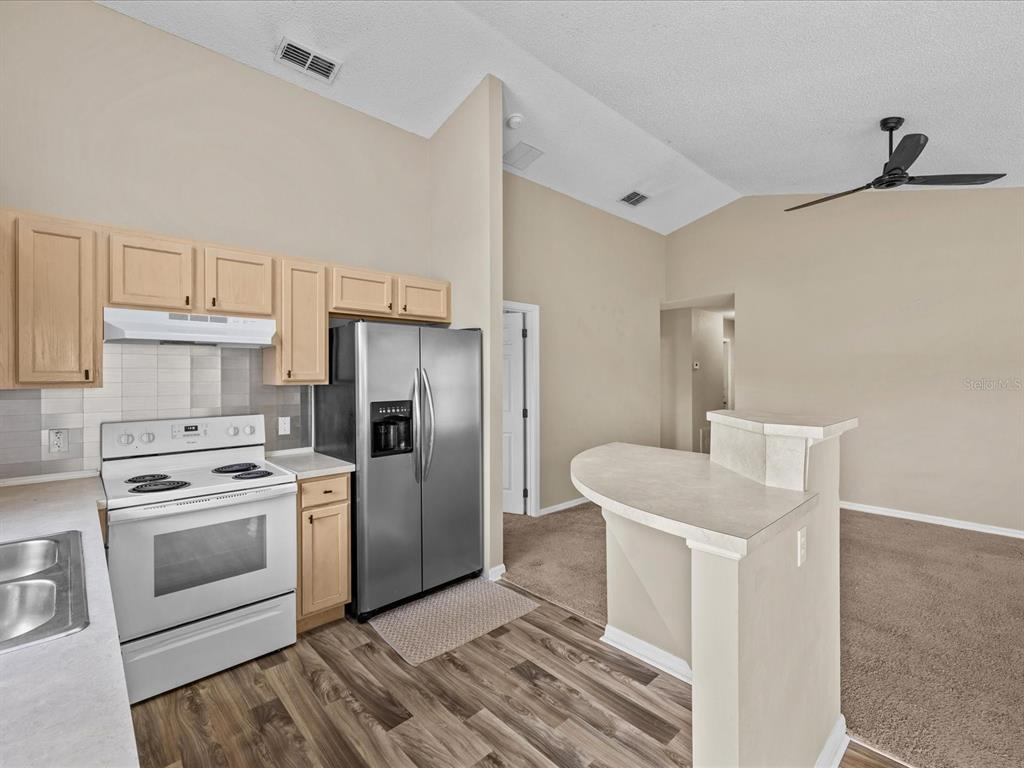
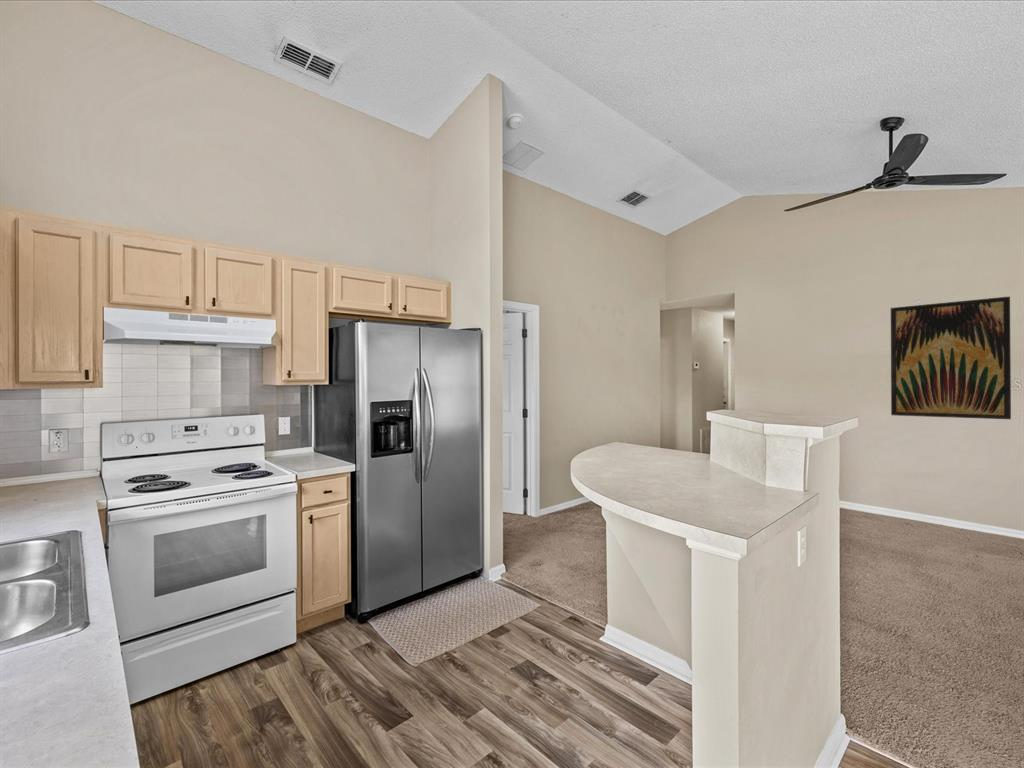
+ wall art (946, 359)
